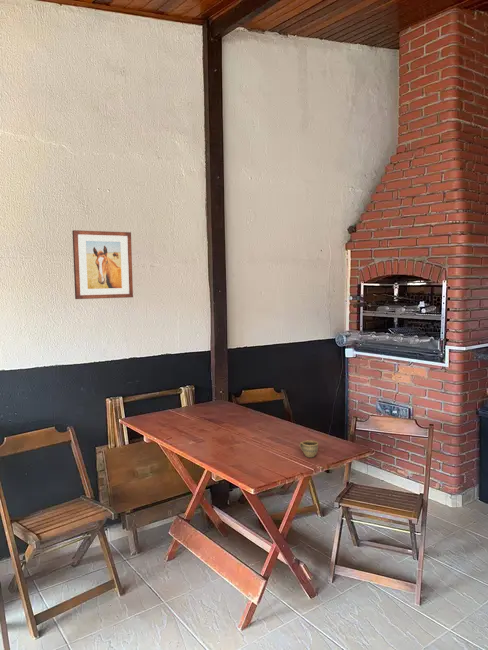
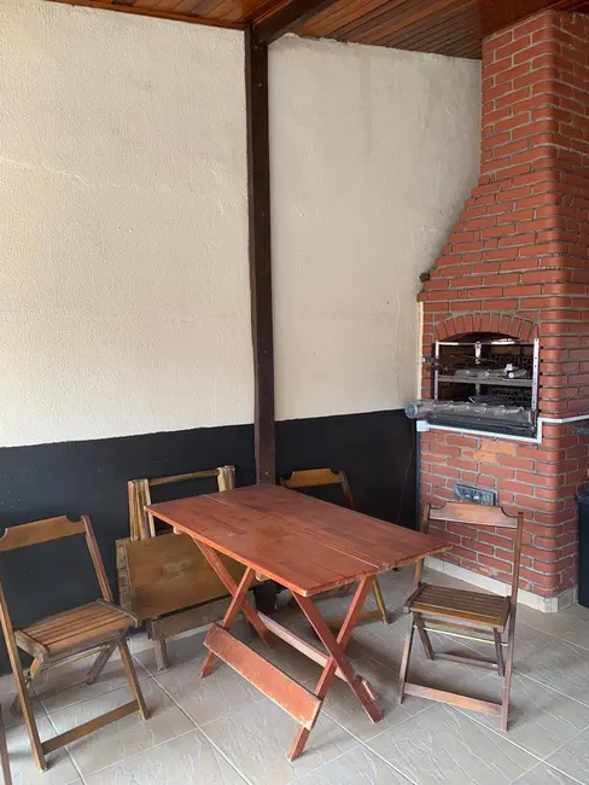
- wall art (103, 265)
- cup (308, 448)
